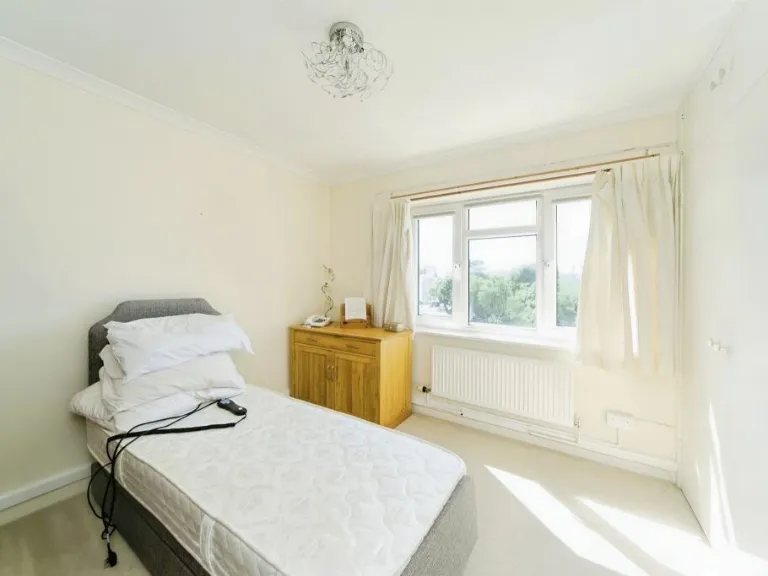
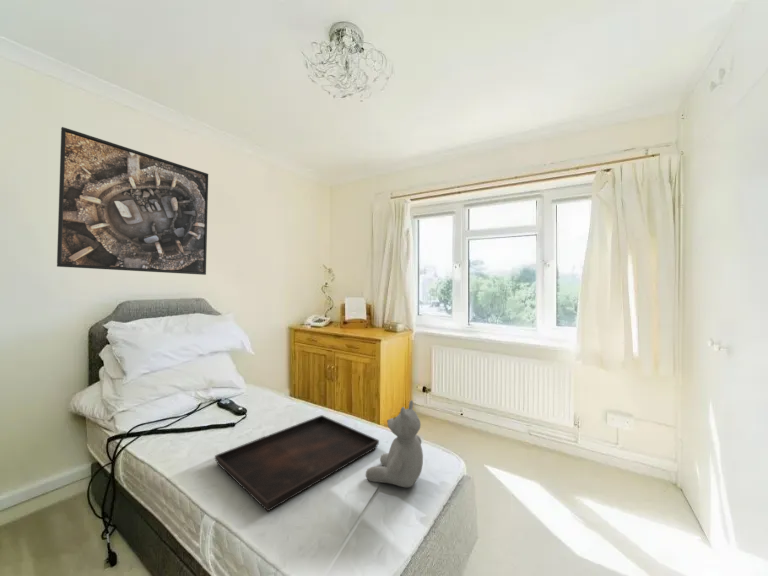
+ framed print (144, 212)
+ teddy bear (395, 440)
+ serving tray (301, 451)
